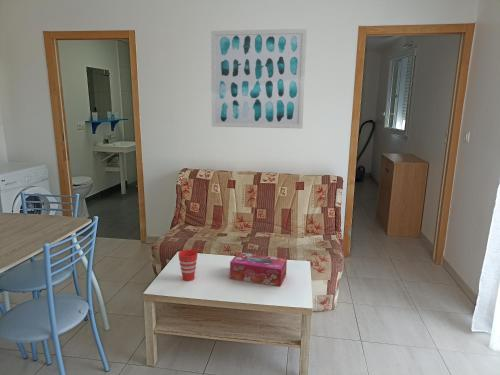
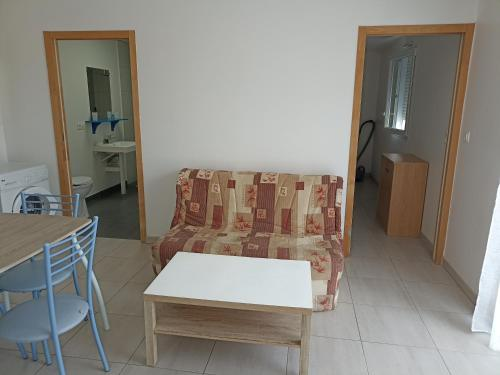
- wall art (257, 80)
- tissue box (258, 268)
- cup (188, 265)
